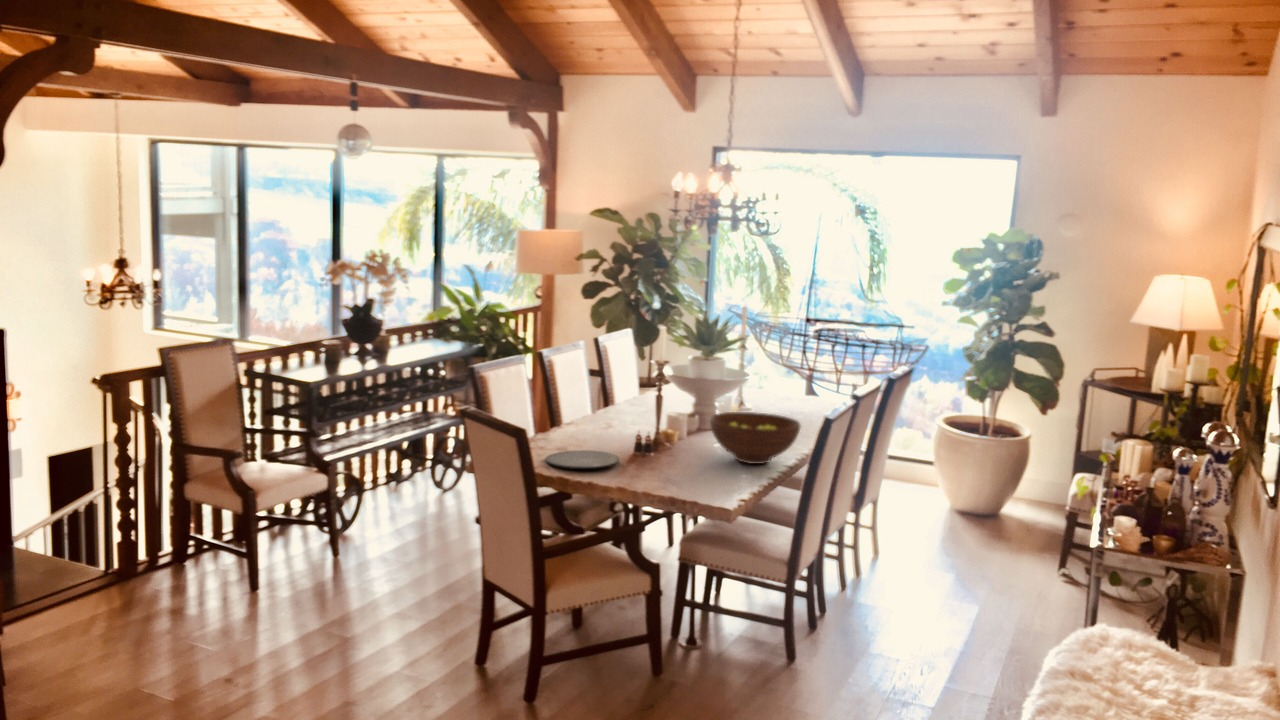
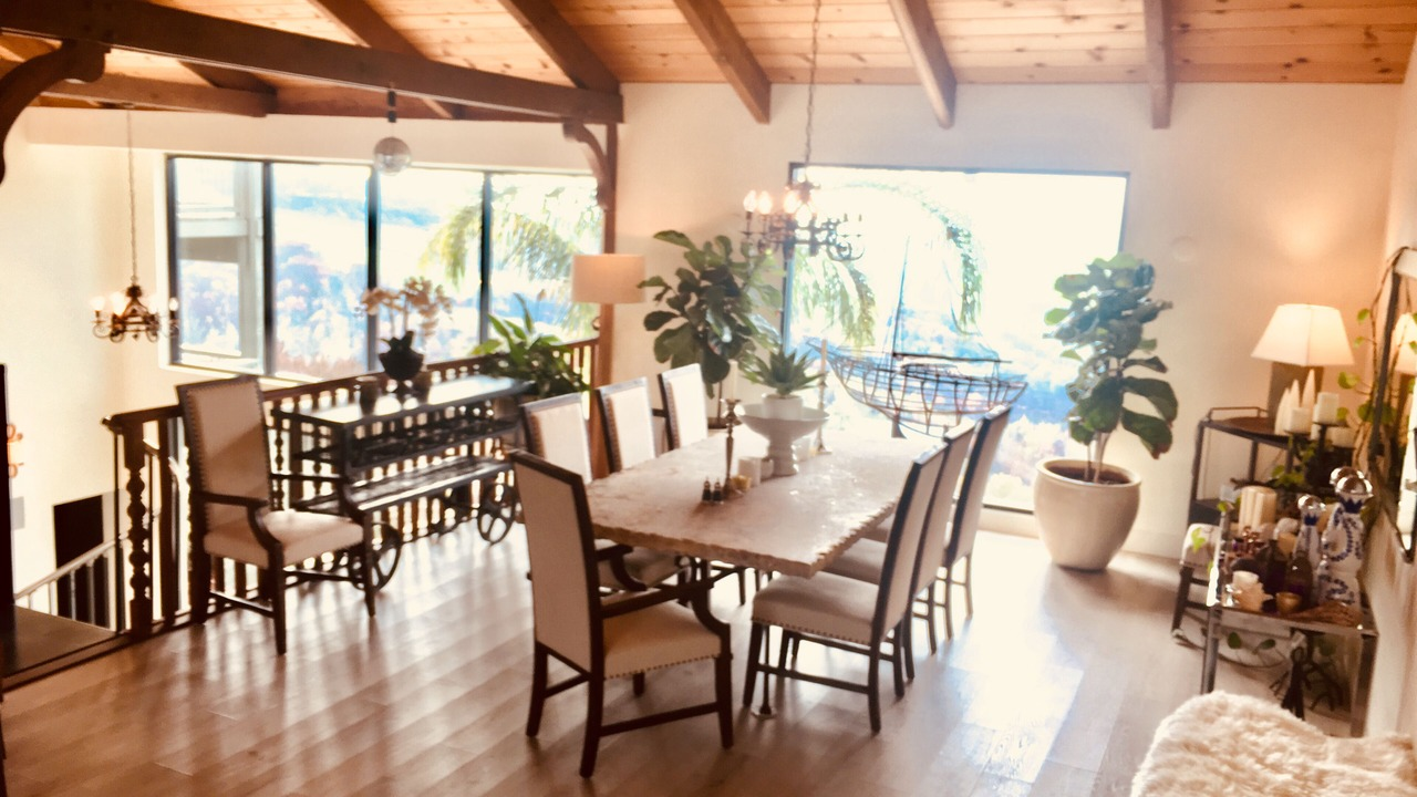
- fruit bowl (753, 440)
- plate (582, 459)
